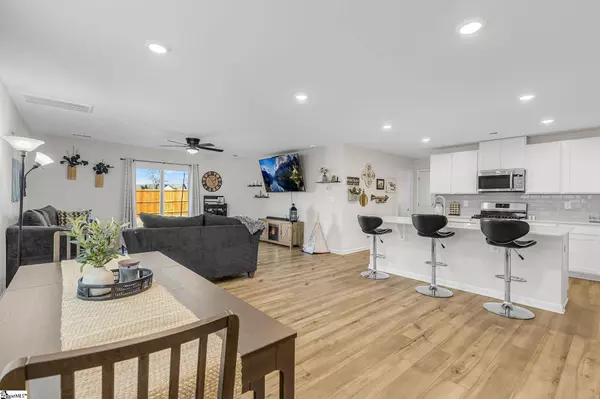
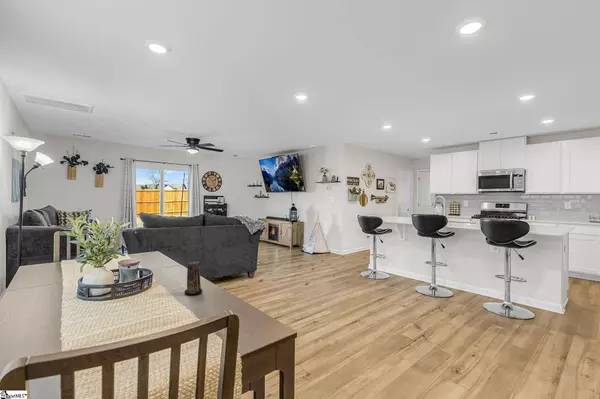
+ candle (193, 277)
